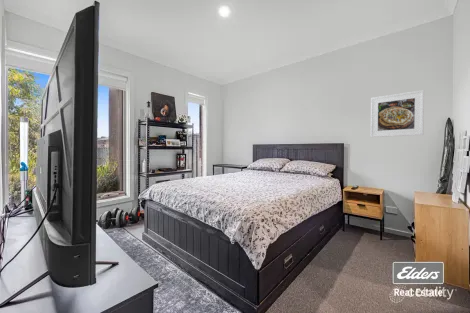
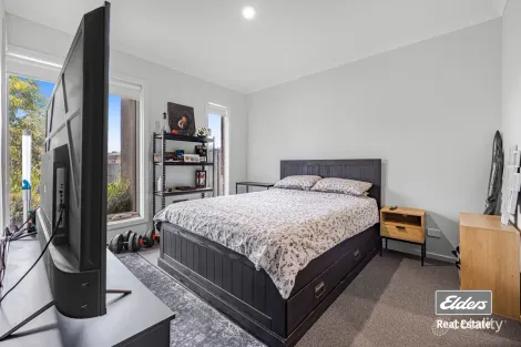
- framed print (395, 115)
